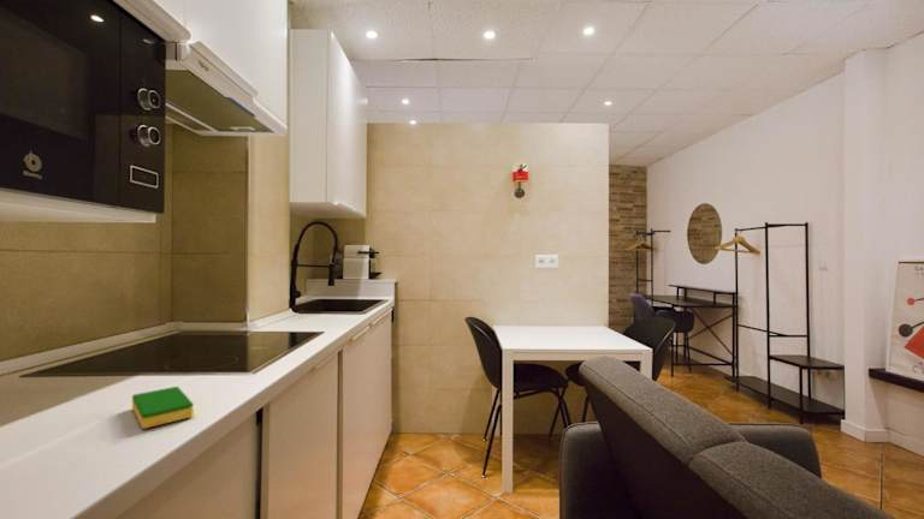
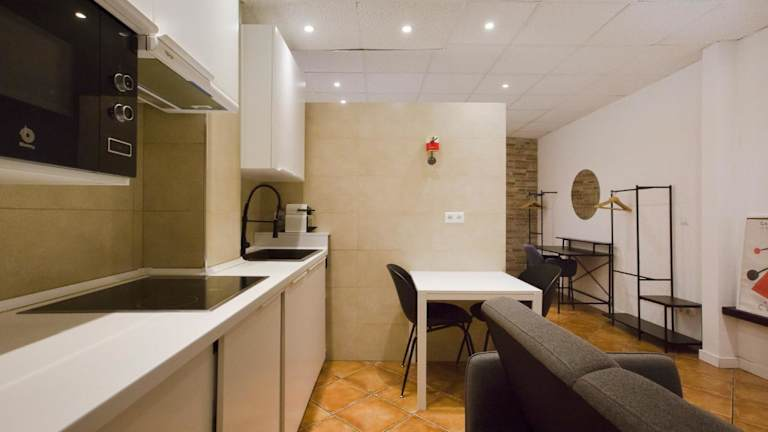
- dish sponge (161, 405)
